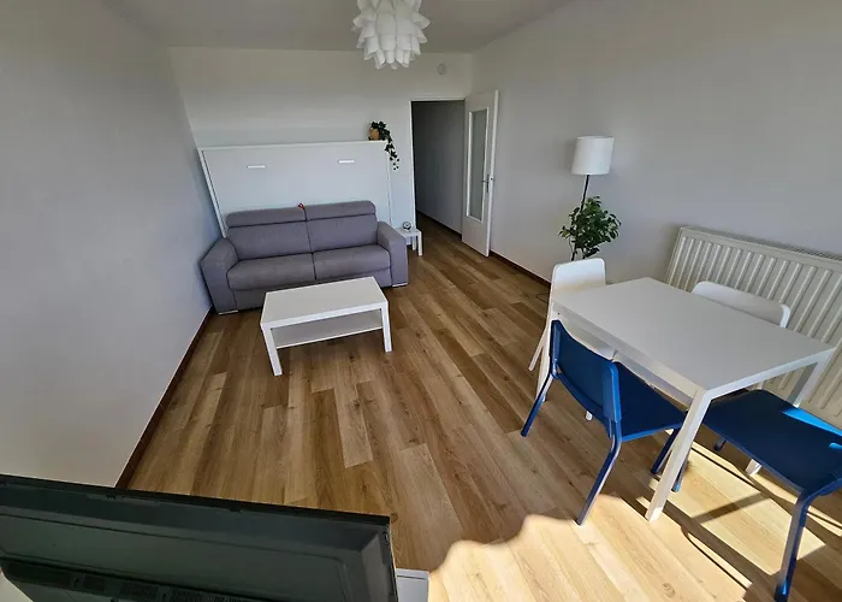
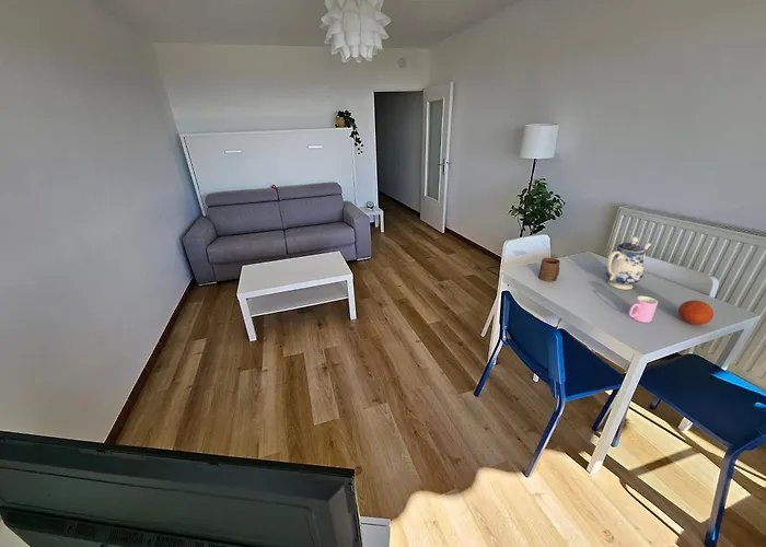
+ cup (549, 269)
+ cup (640, 310)
+ fruit (696, 312)
+ teapot (627, 261)
